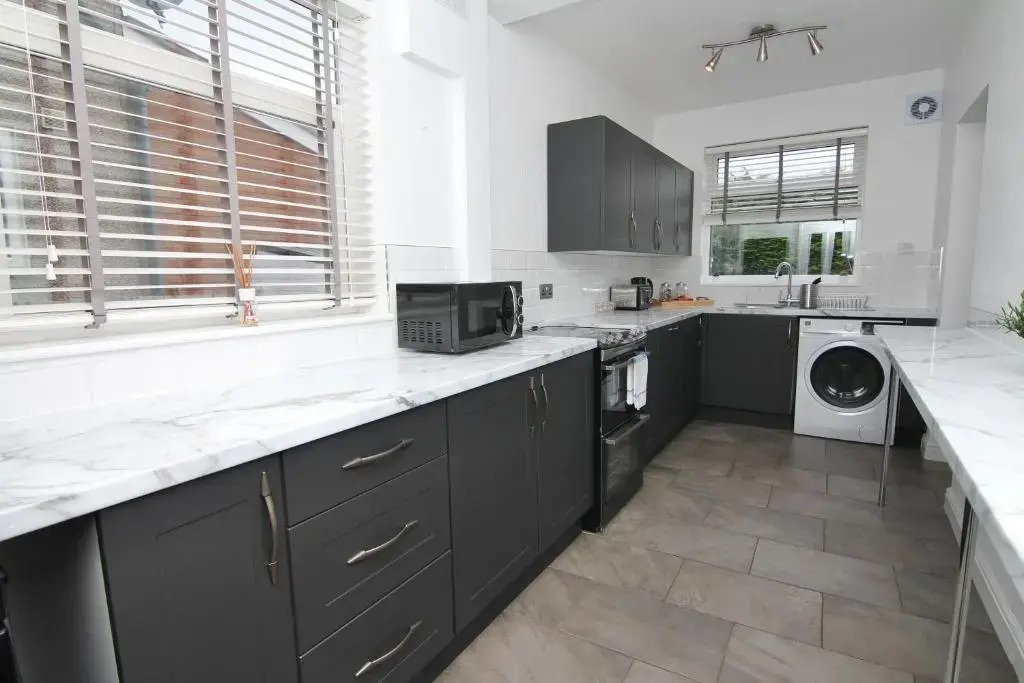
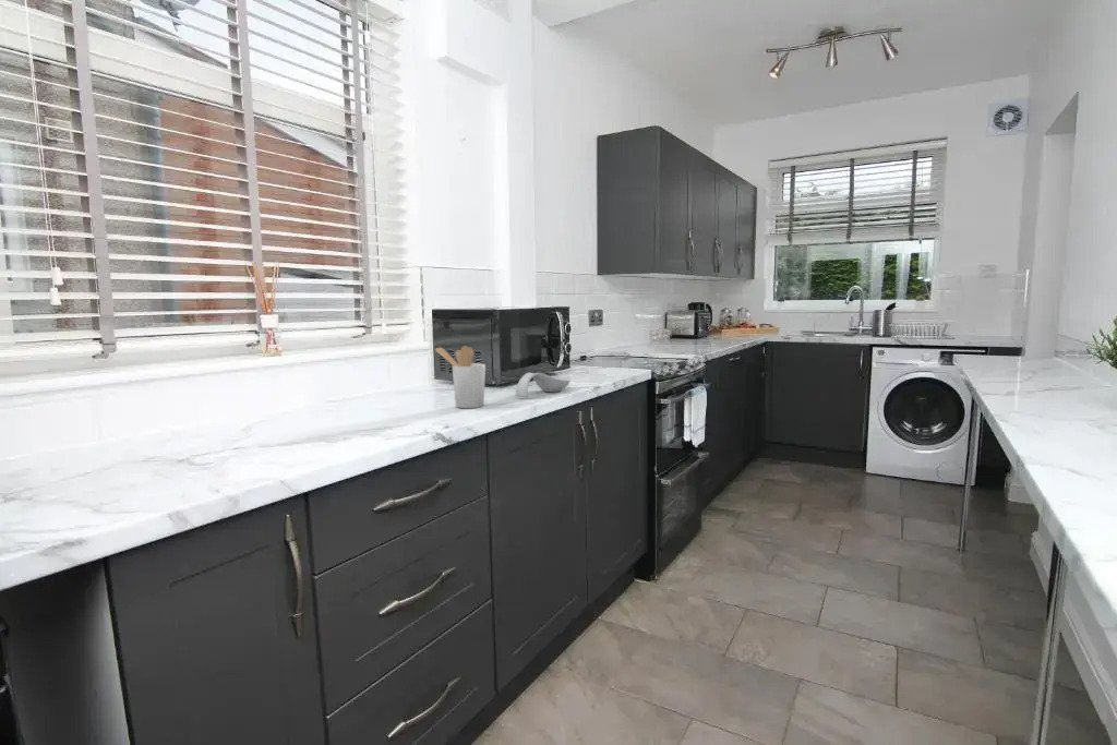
+ spoon rest (542, 382)
+ utensil holder (459, 375)
